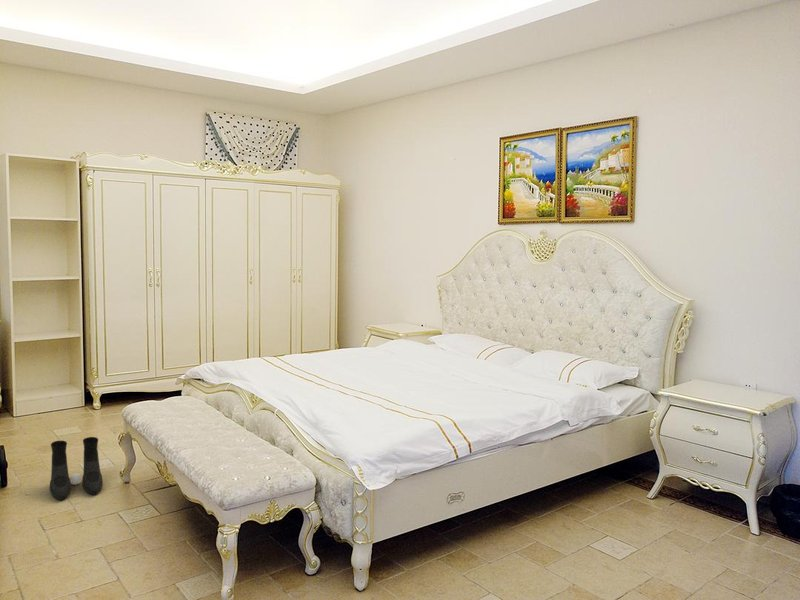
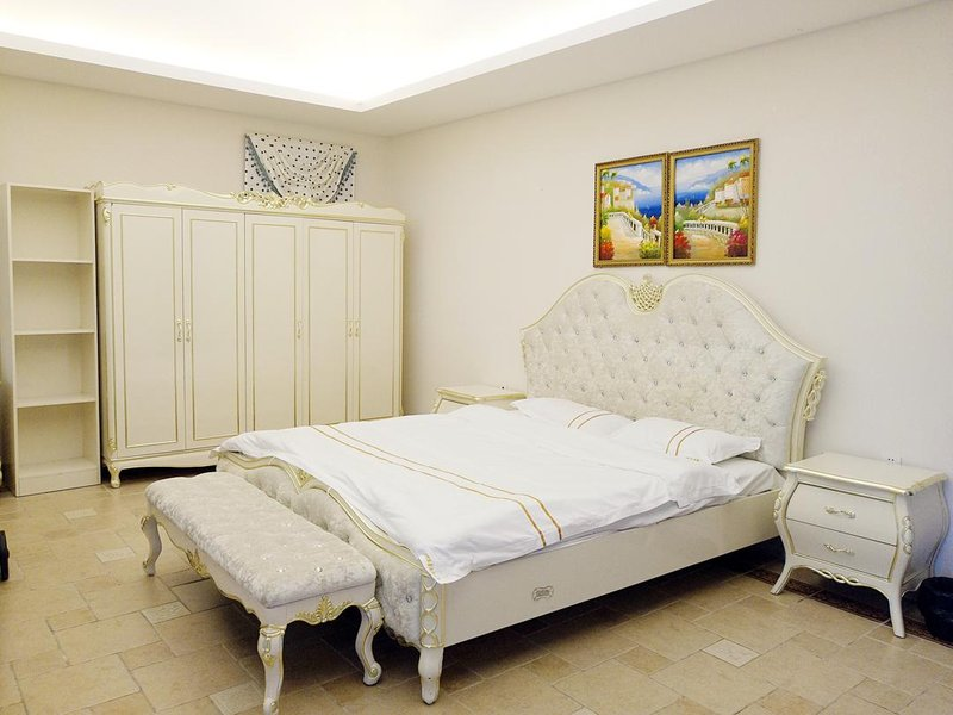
- boots (84, 464)
